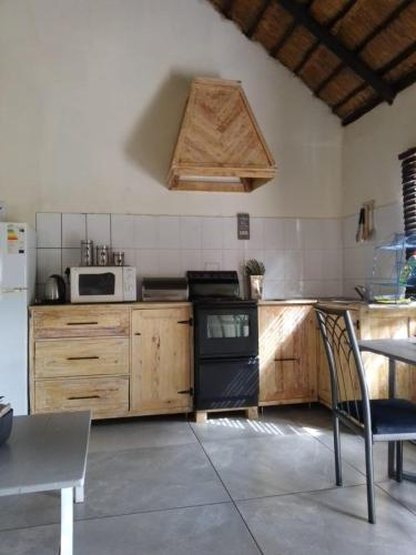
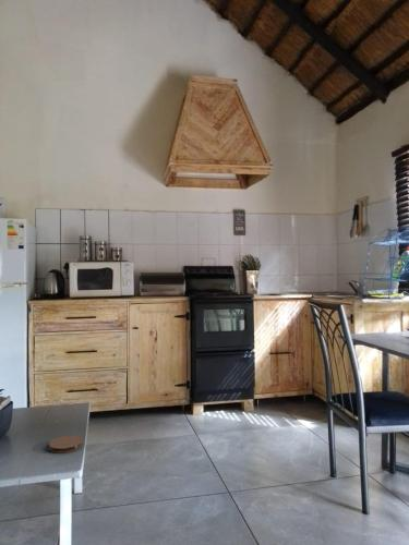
+ coaster (65, 444)
